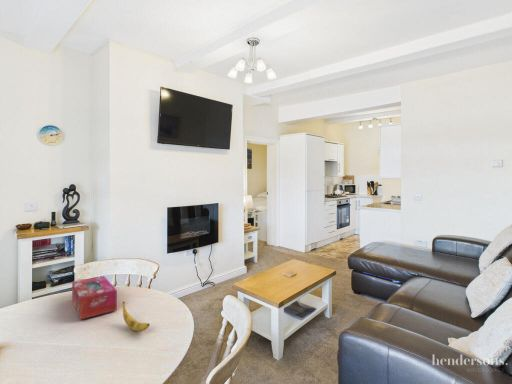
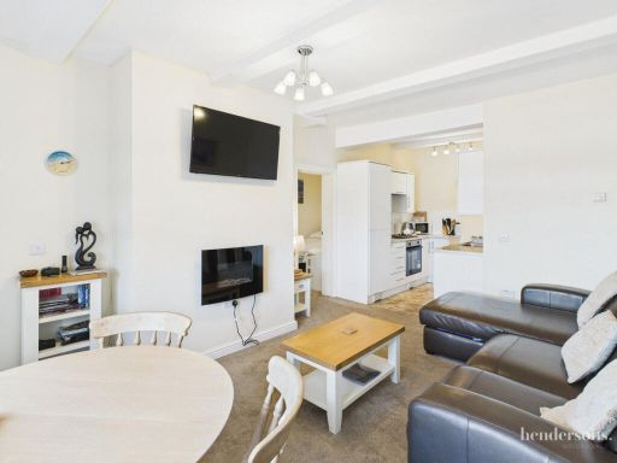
- tissue box (93, 295)
- banana (135, 320)
